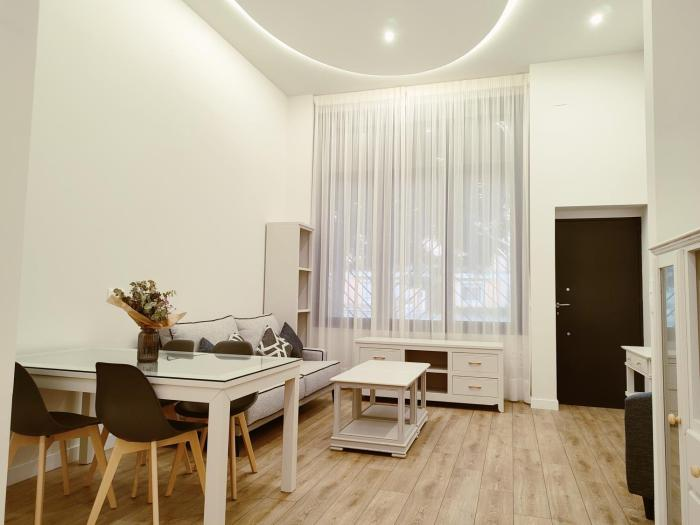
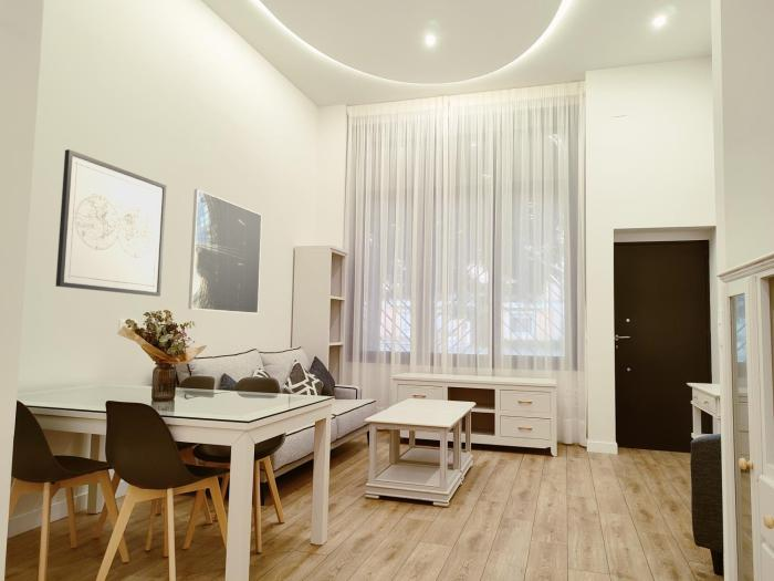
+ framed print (229, 257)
+ wall art (117, 229)
